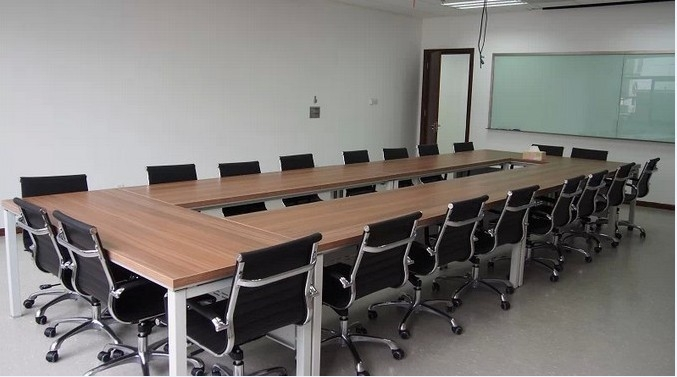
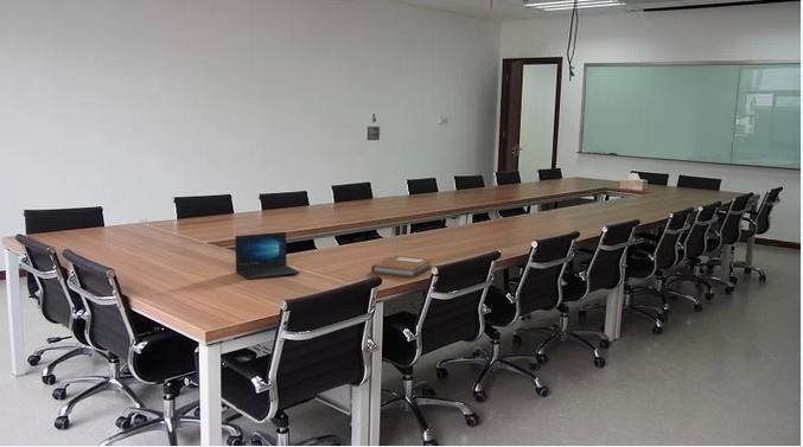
+ laptop (267, 254)
+ notebook (402, 264)
